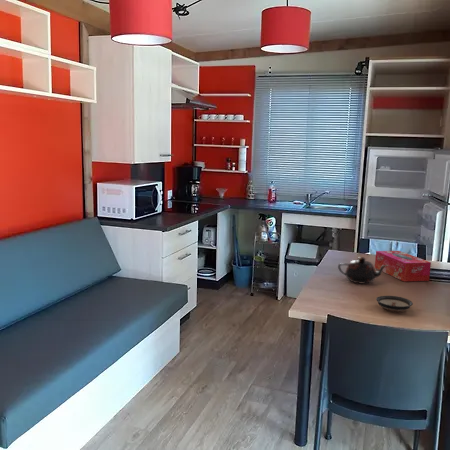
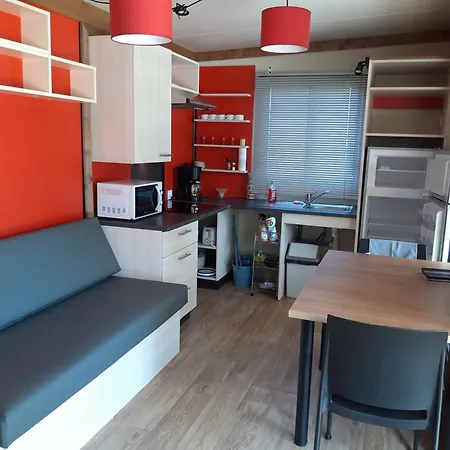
- tissue box (401, 265)
- teapot (362, 269)
- saucer (393, 304)
